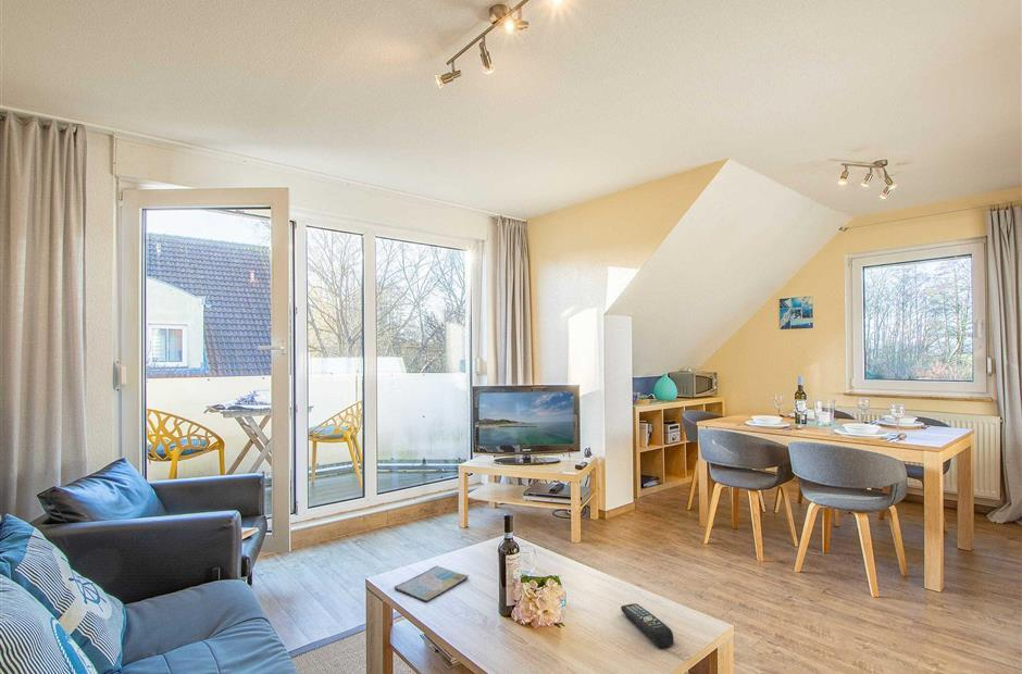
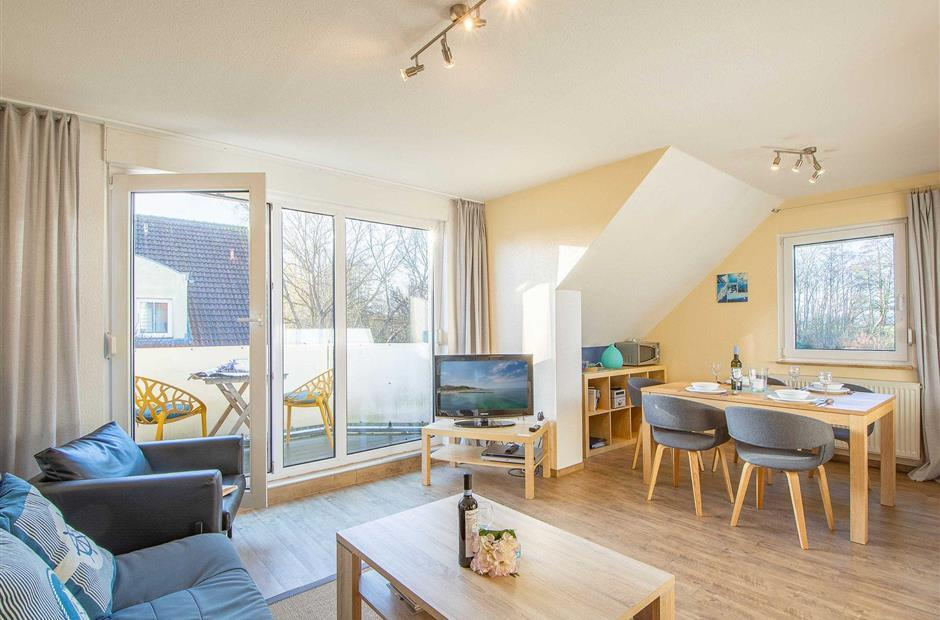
- remote control (646, 621)
- book (432, 581)
